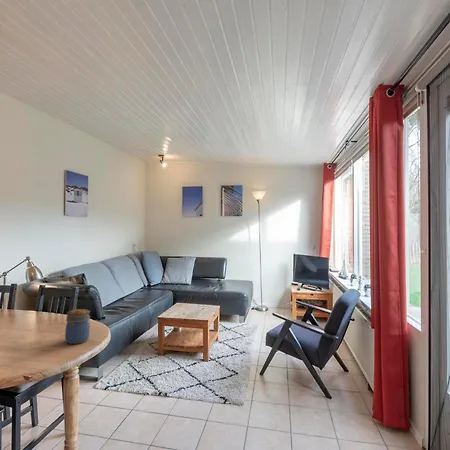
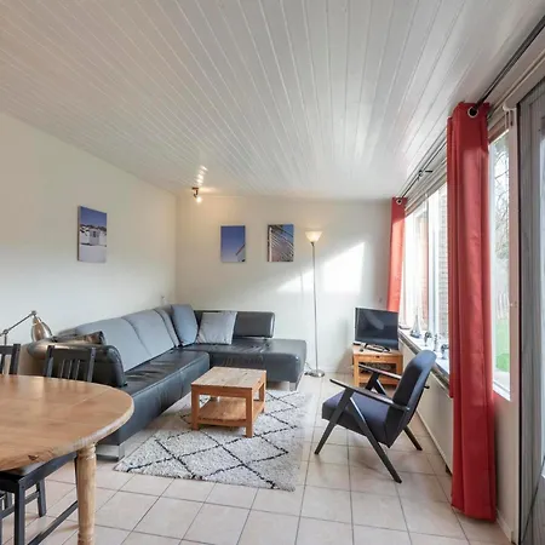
- jar (78, 325)
